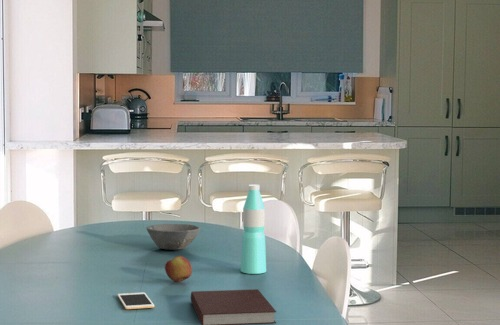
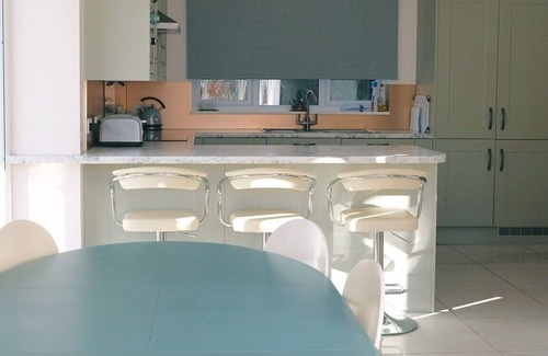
- notebook (231, 306)
- bowl (173, 237)
- cell phone (135, 300)
- water bottle (253, 228)
- apple (178, 268)
